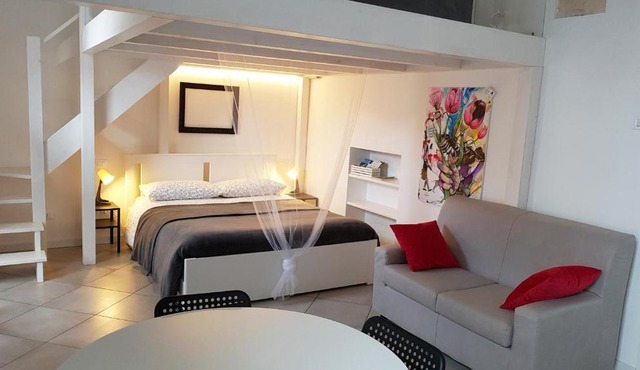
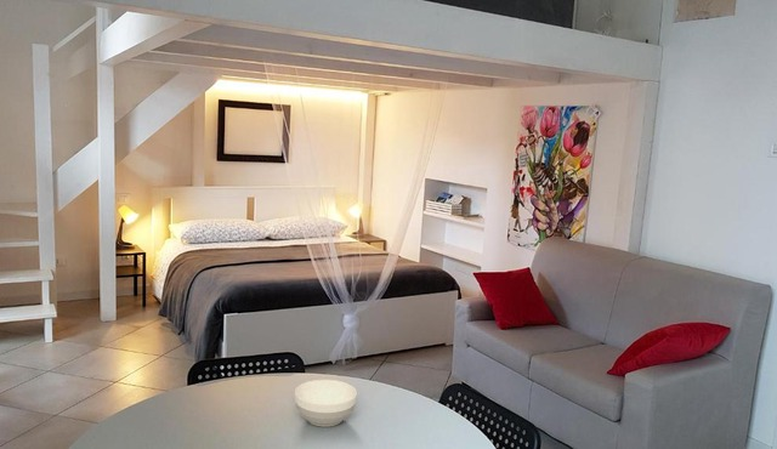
+ bowl (325, 404)
